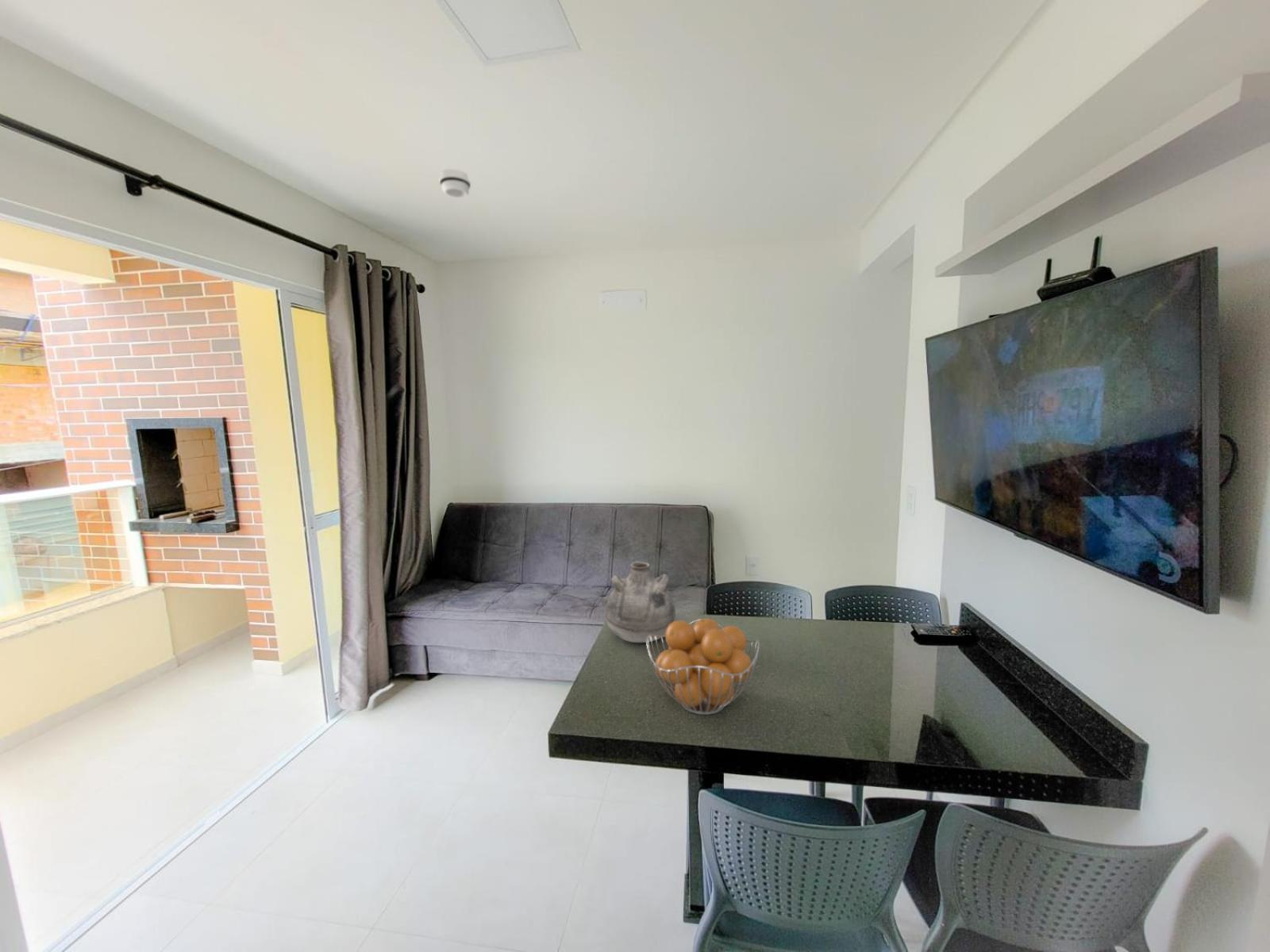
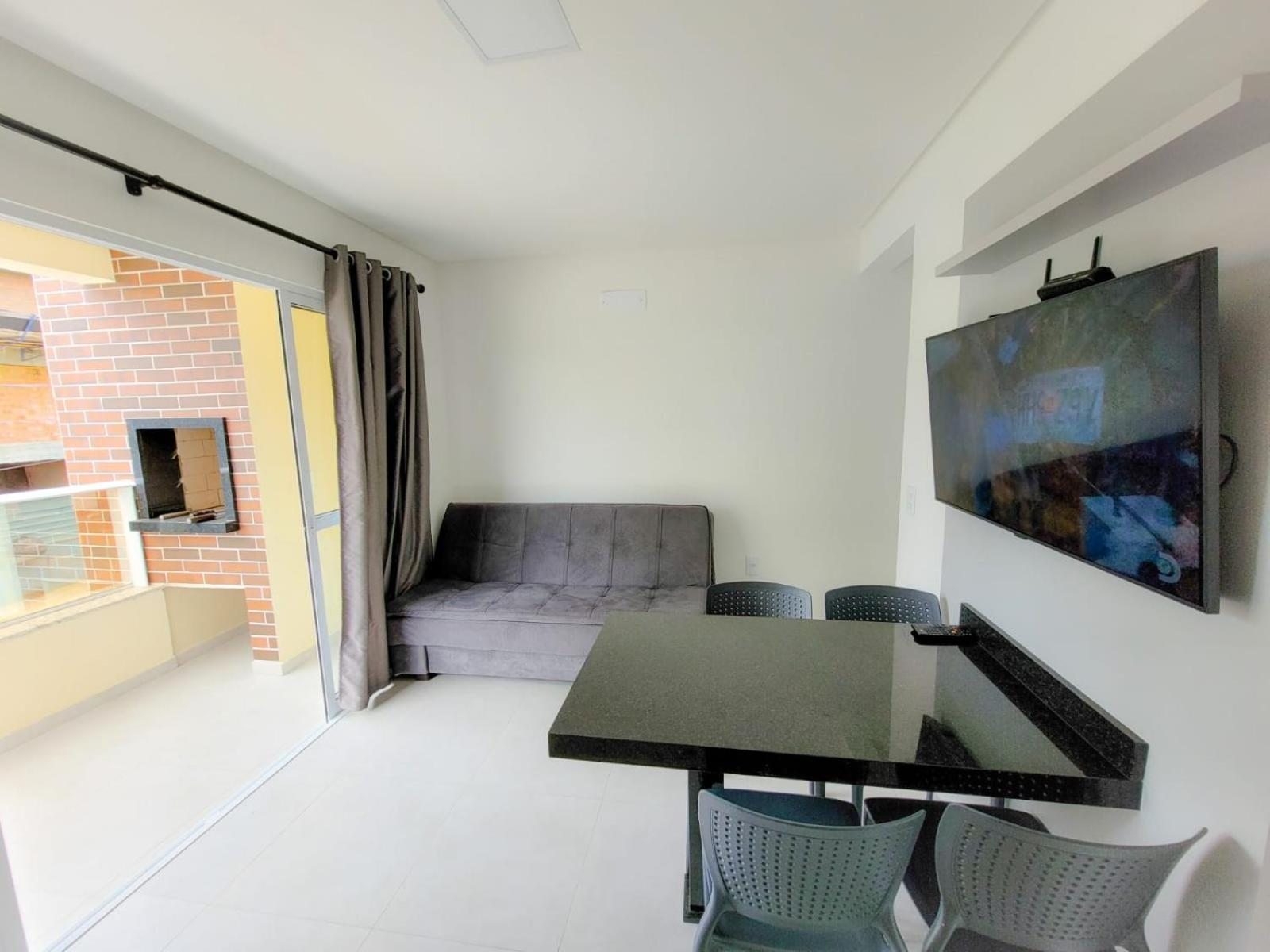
- vase (640, 599)
- smoke detector (455, 184)
- fruit basket (702, 663)
